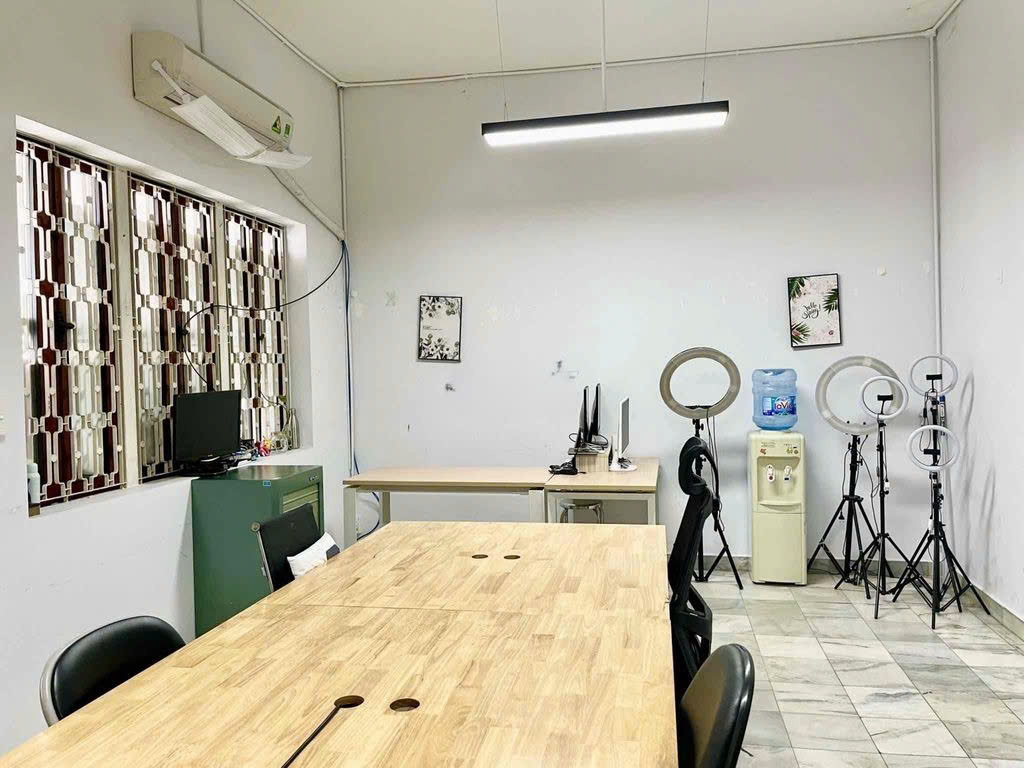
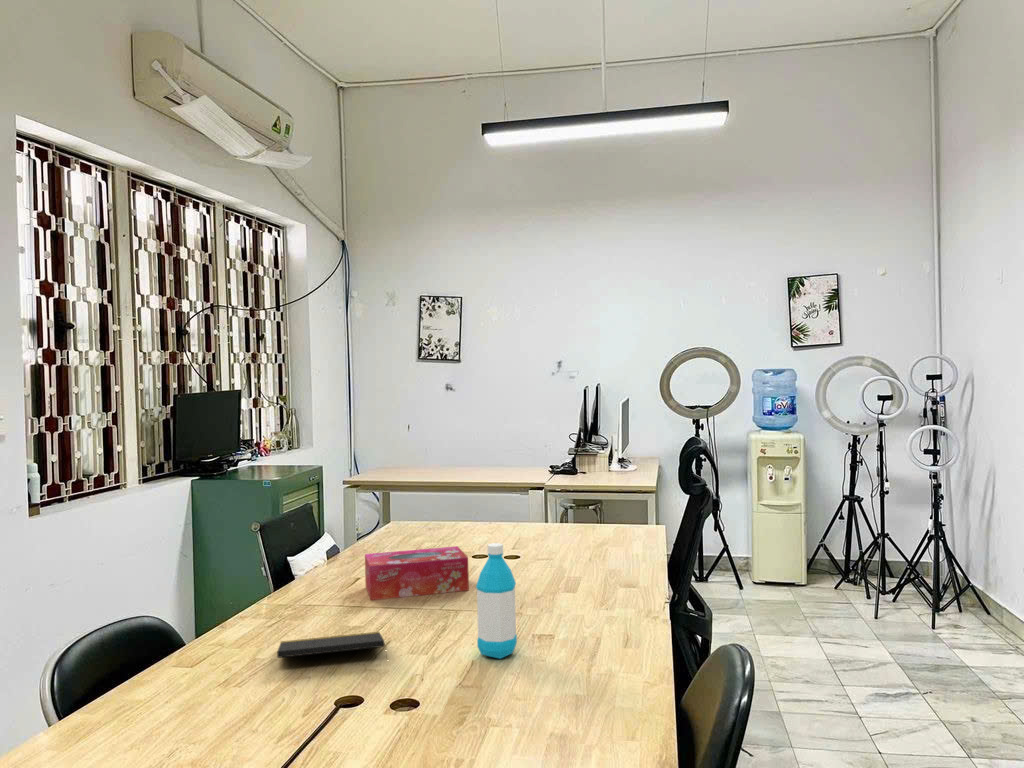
+ water bottle (496, 599)
+ tissue box (416, 572)
+ notepad (331, 644)
